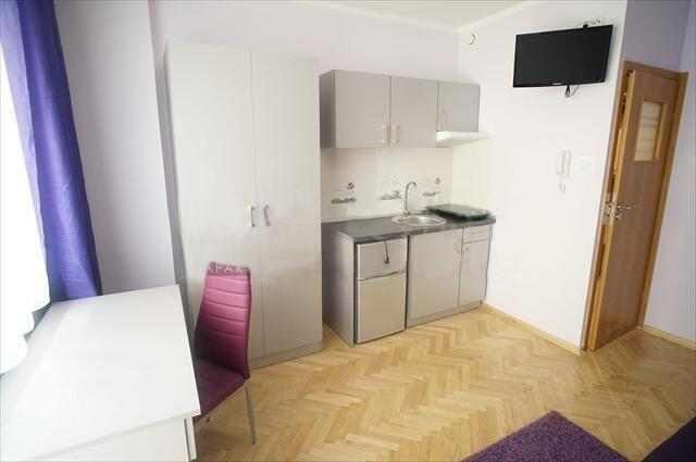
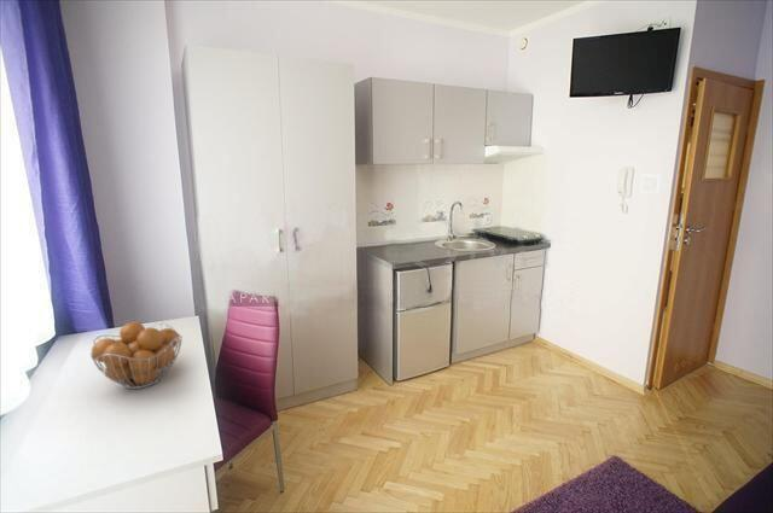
+ fruit basket (139, 354)
